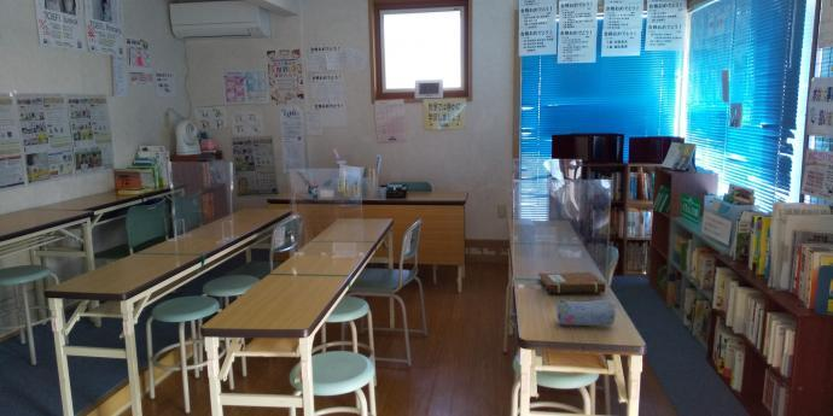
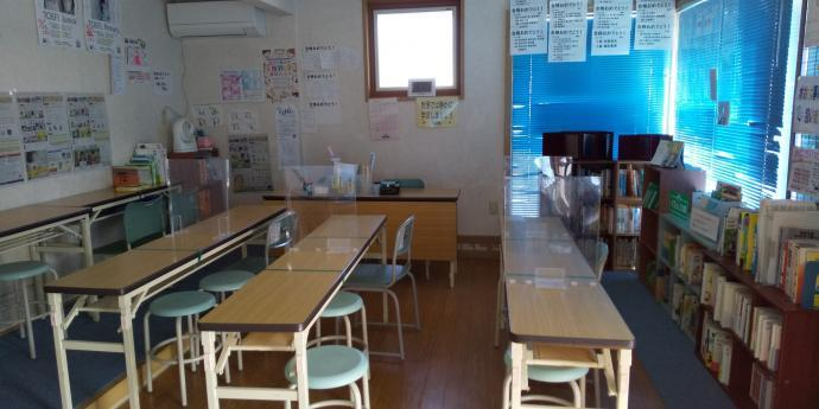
- pencil case (584, 311)
- notebook (569, 282)
